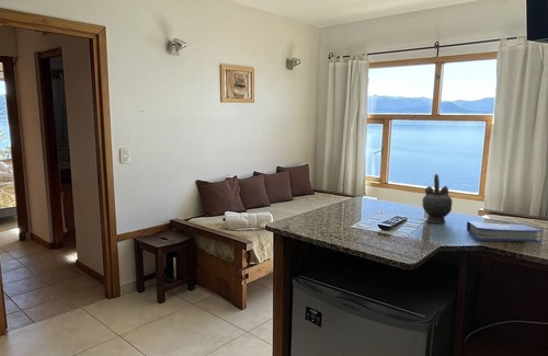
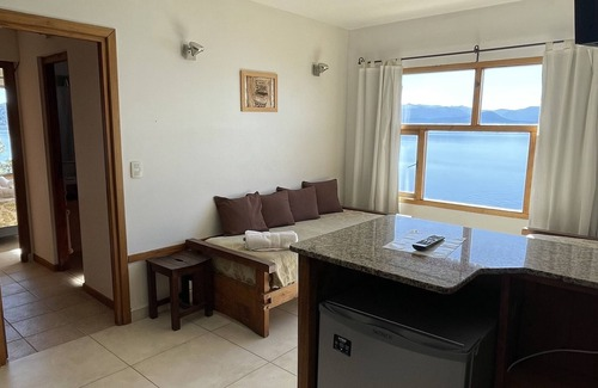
- teapot (437, 197)
- hardcover book (500, 230)
